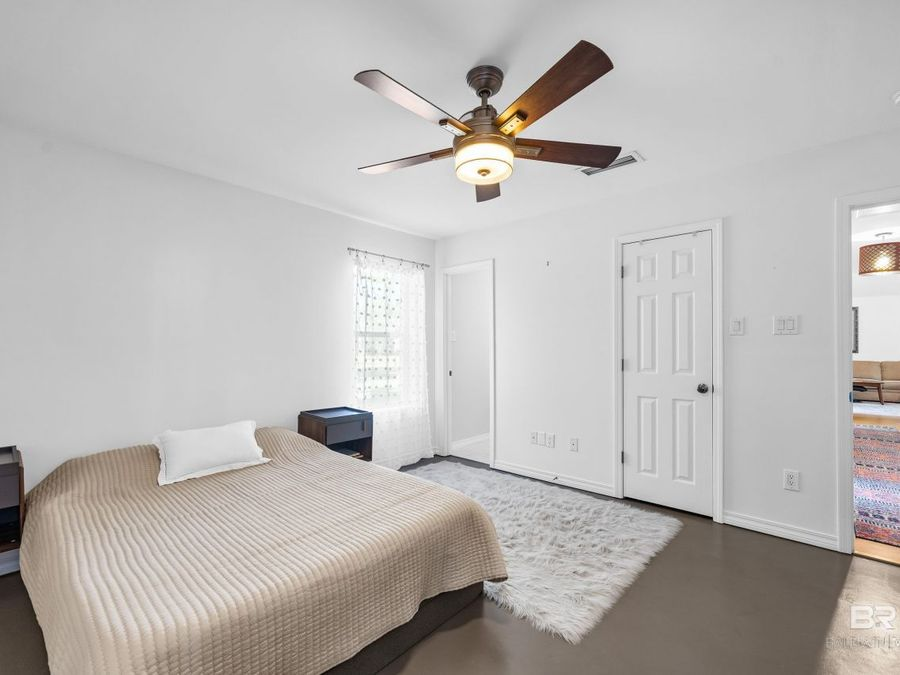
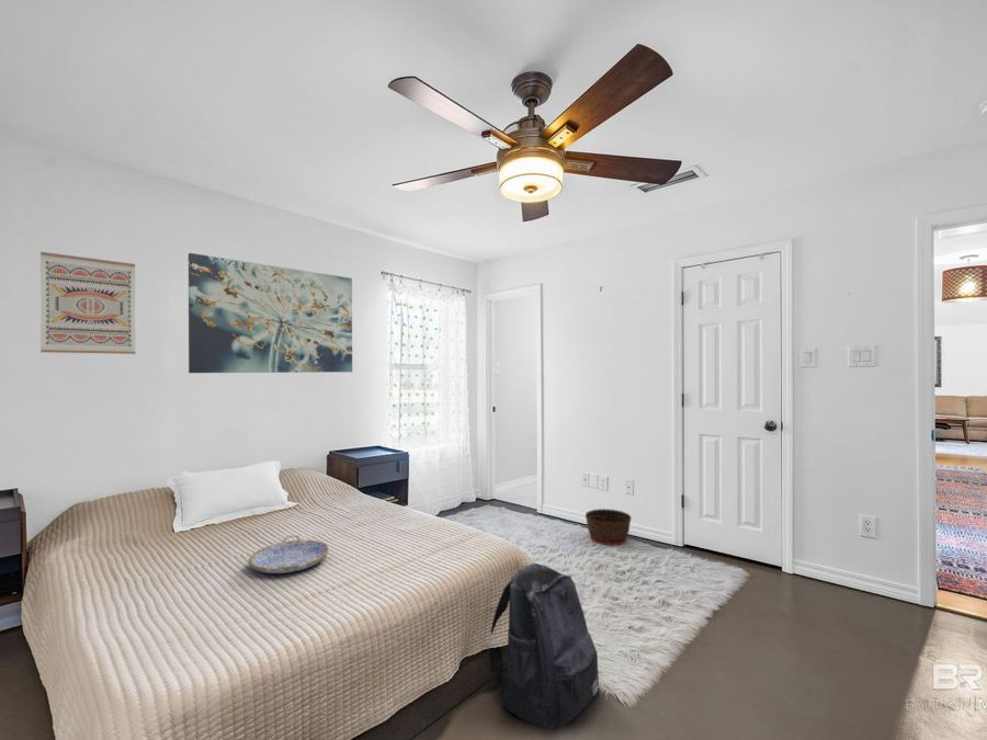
+ wall art (280, 319)
+ wall art (90, 305)
+ serving tray (290, 555)
+ backpack (544, 633)
+ basket (608, 527)
